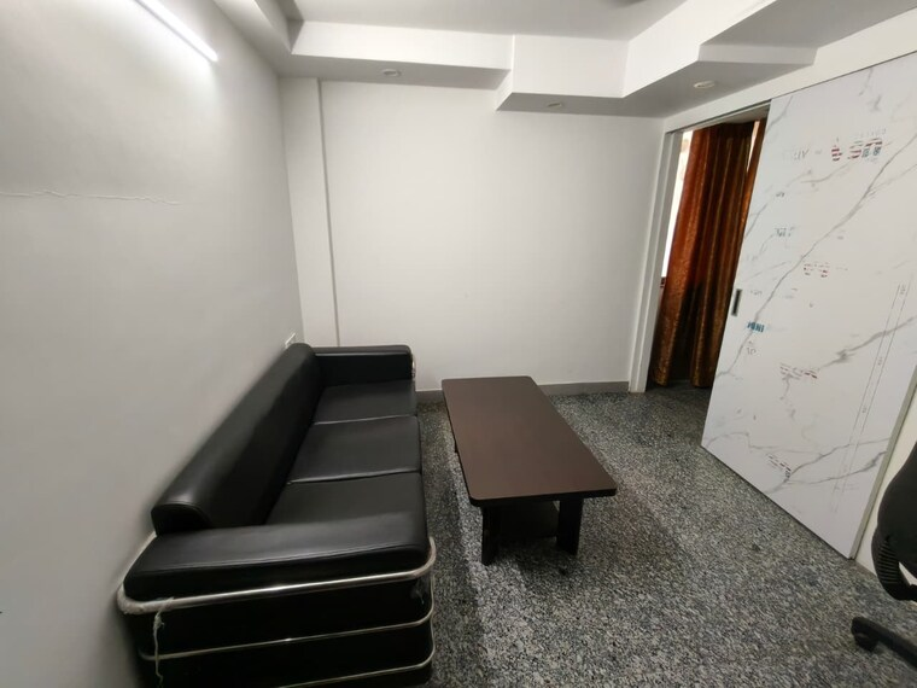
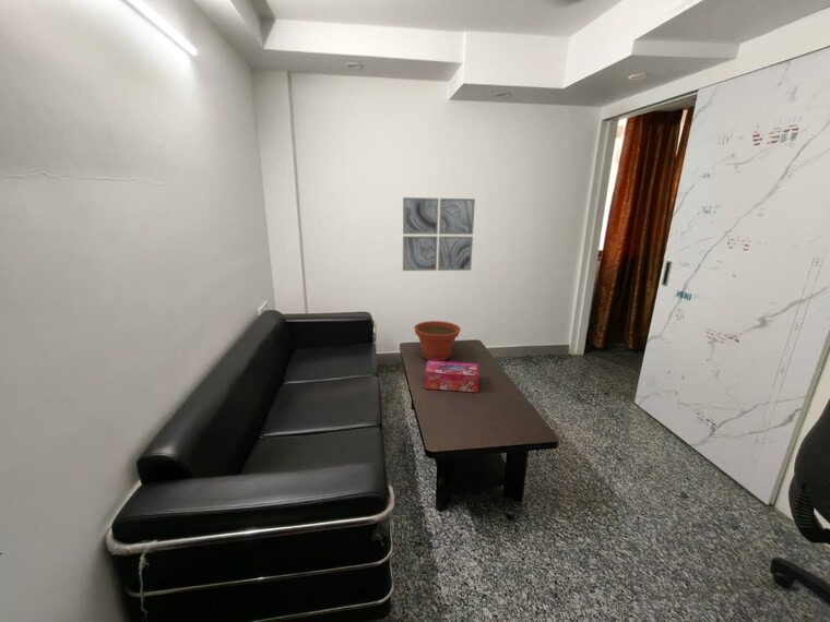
+ tissue box (451, 375)
+ plant pot (436, 342)
+ wall art (437, 234)
